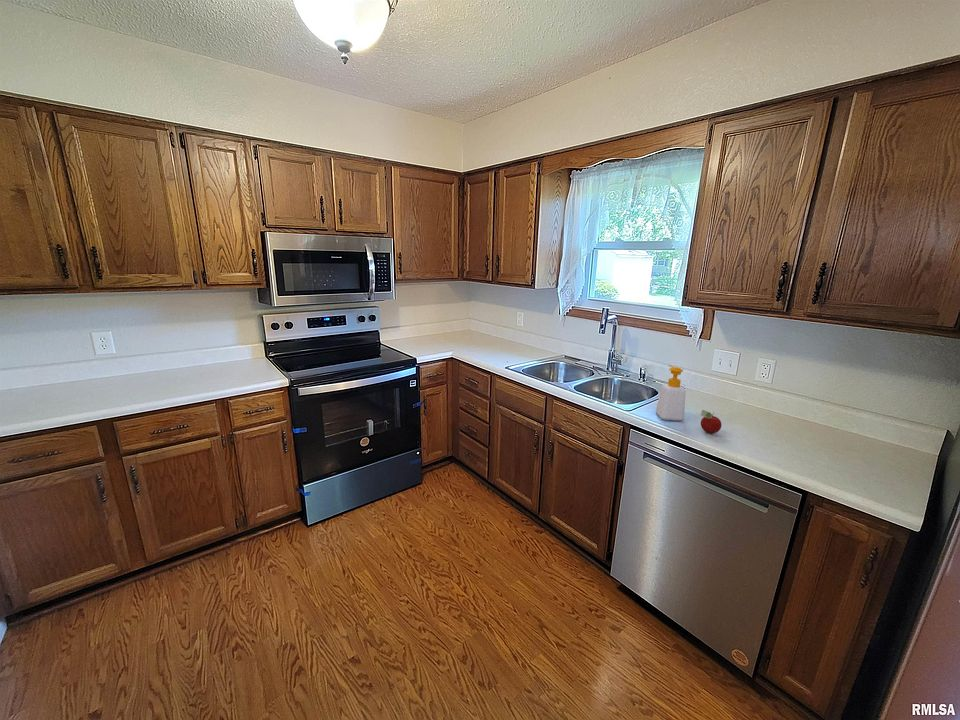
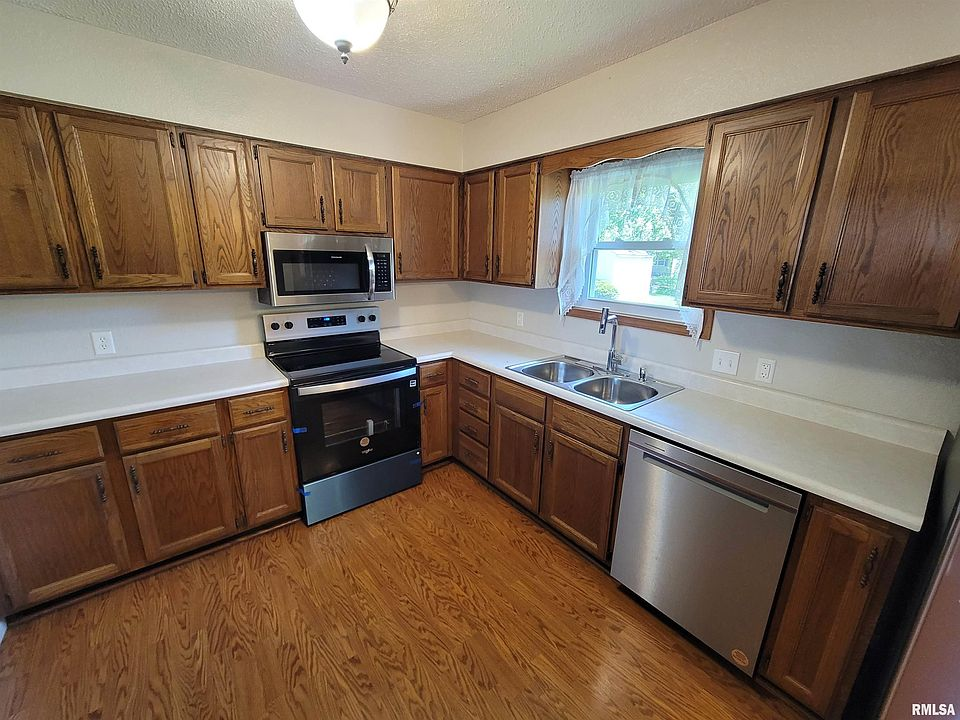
- fruit (710, 421)
- soap bottle (671, 390)
